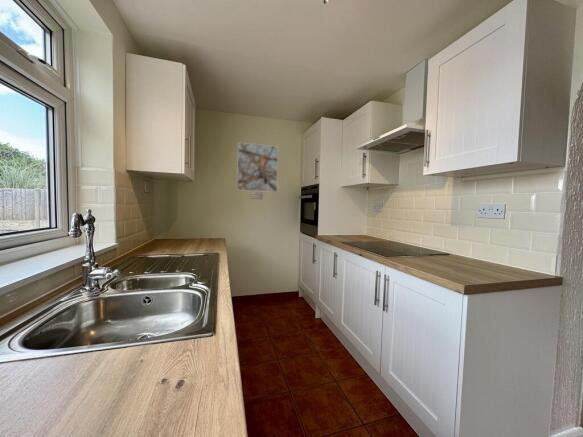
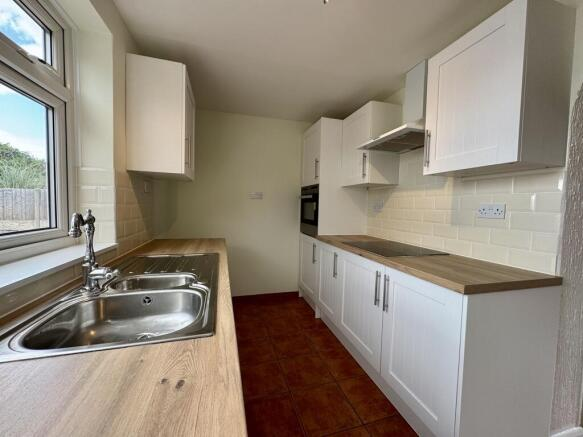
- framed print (257, 167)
